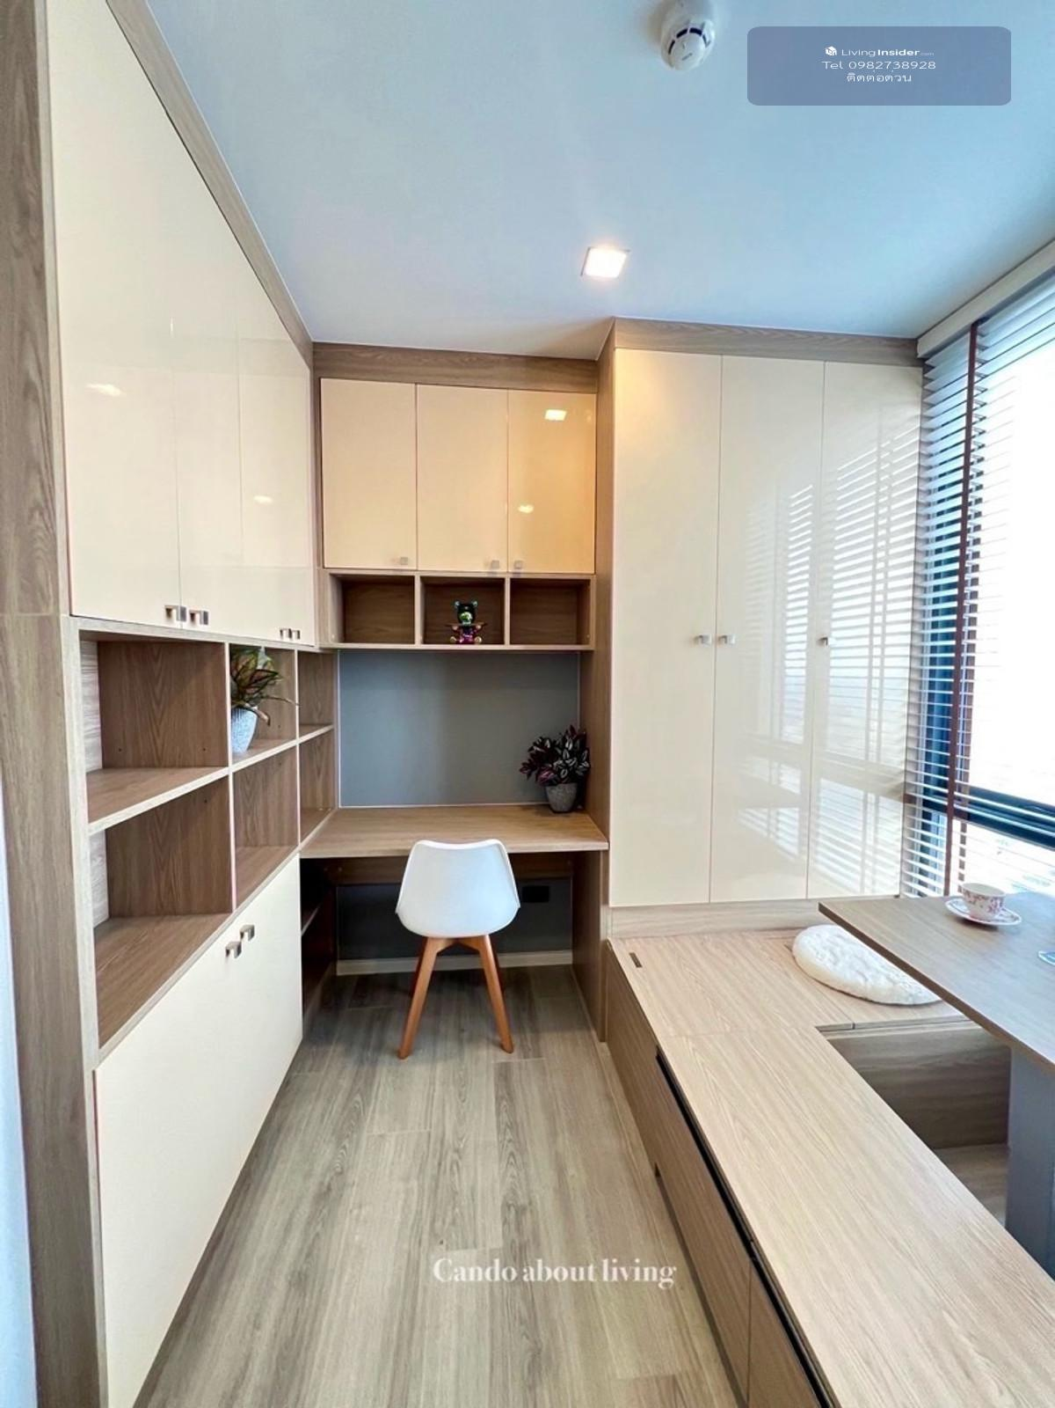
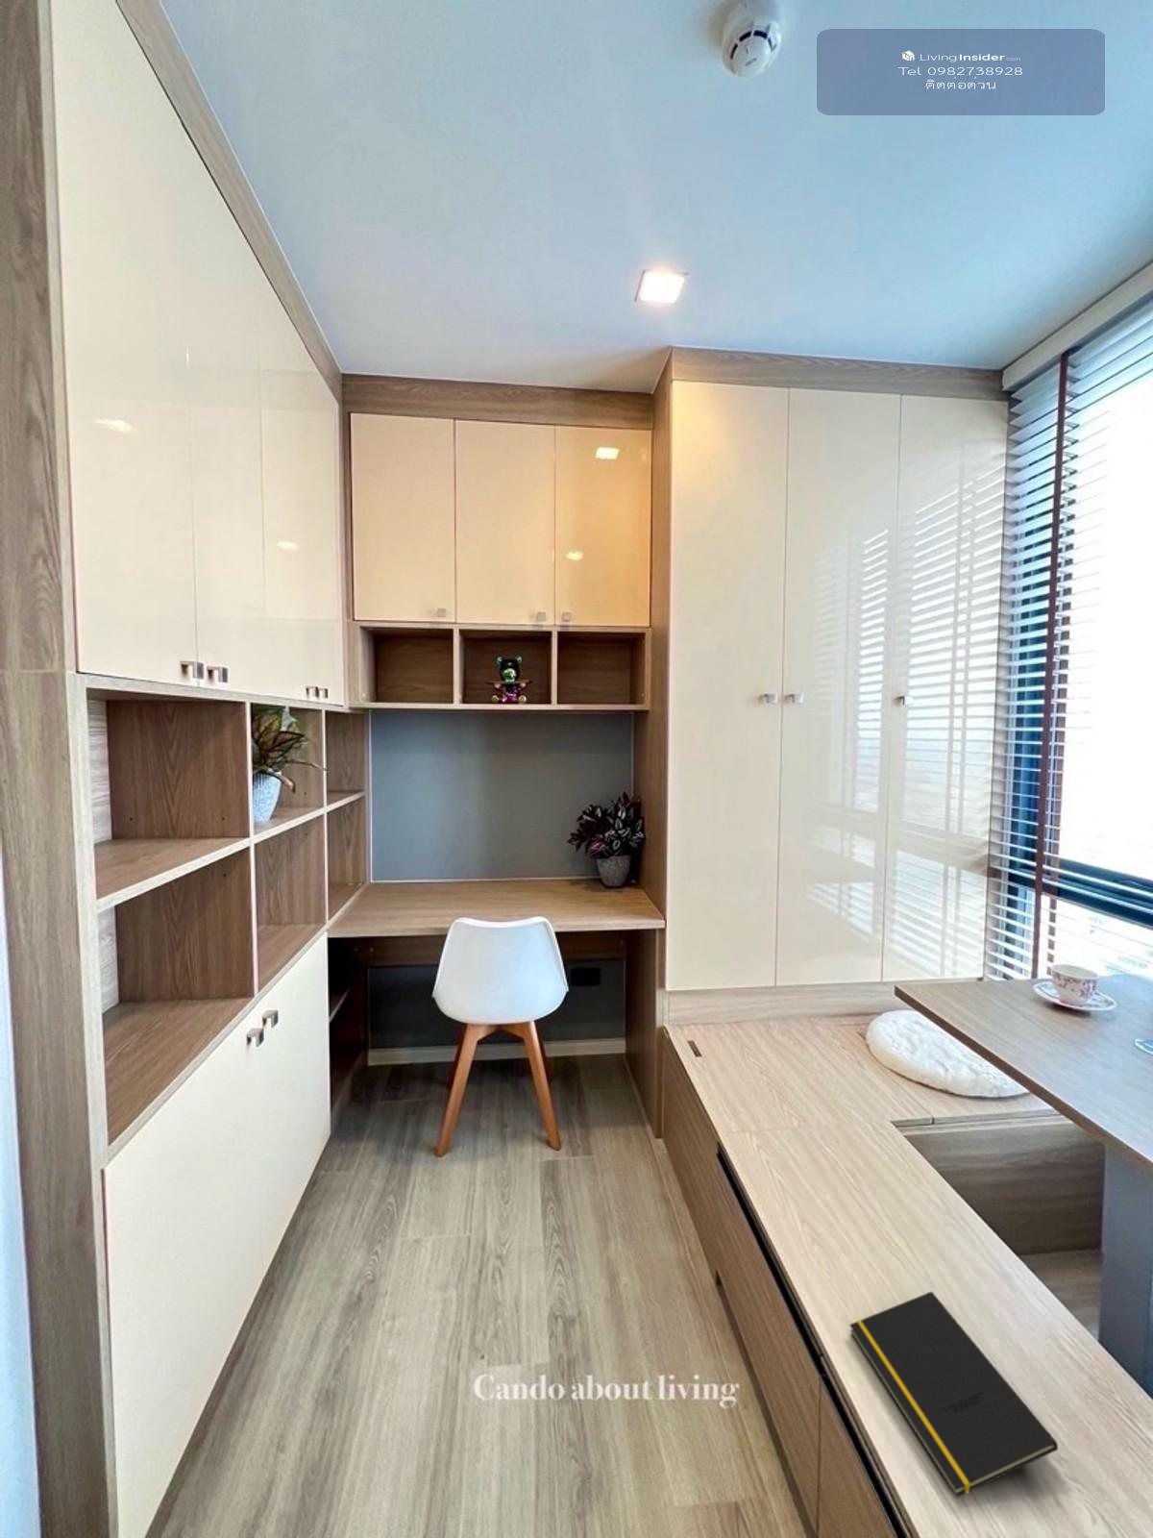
+ notepad (942, 1381)
